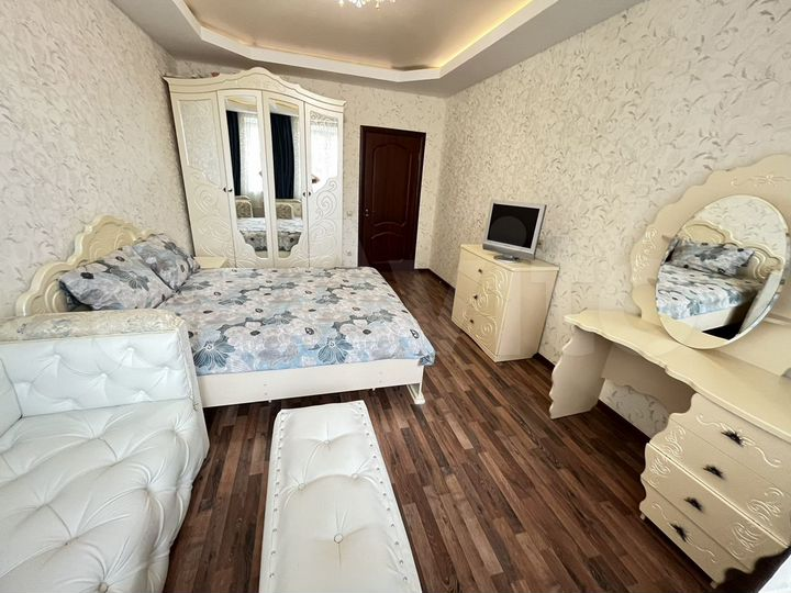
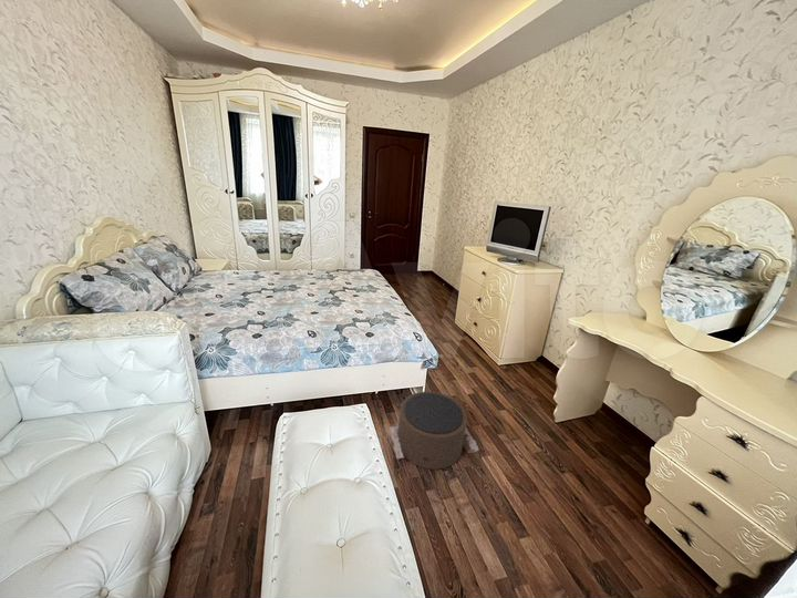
+ pouf (432, 431)
